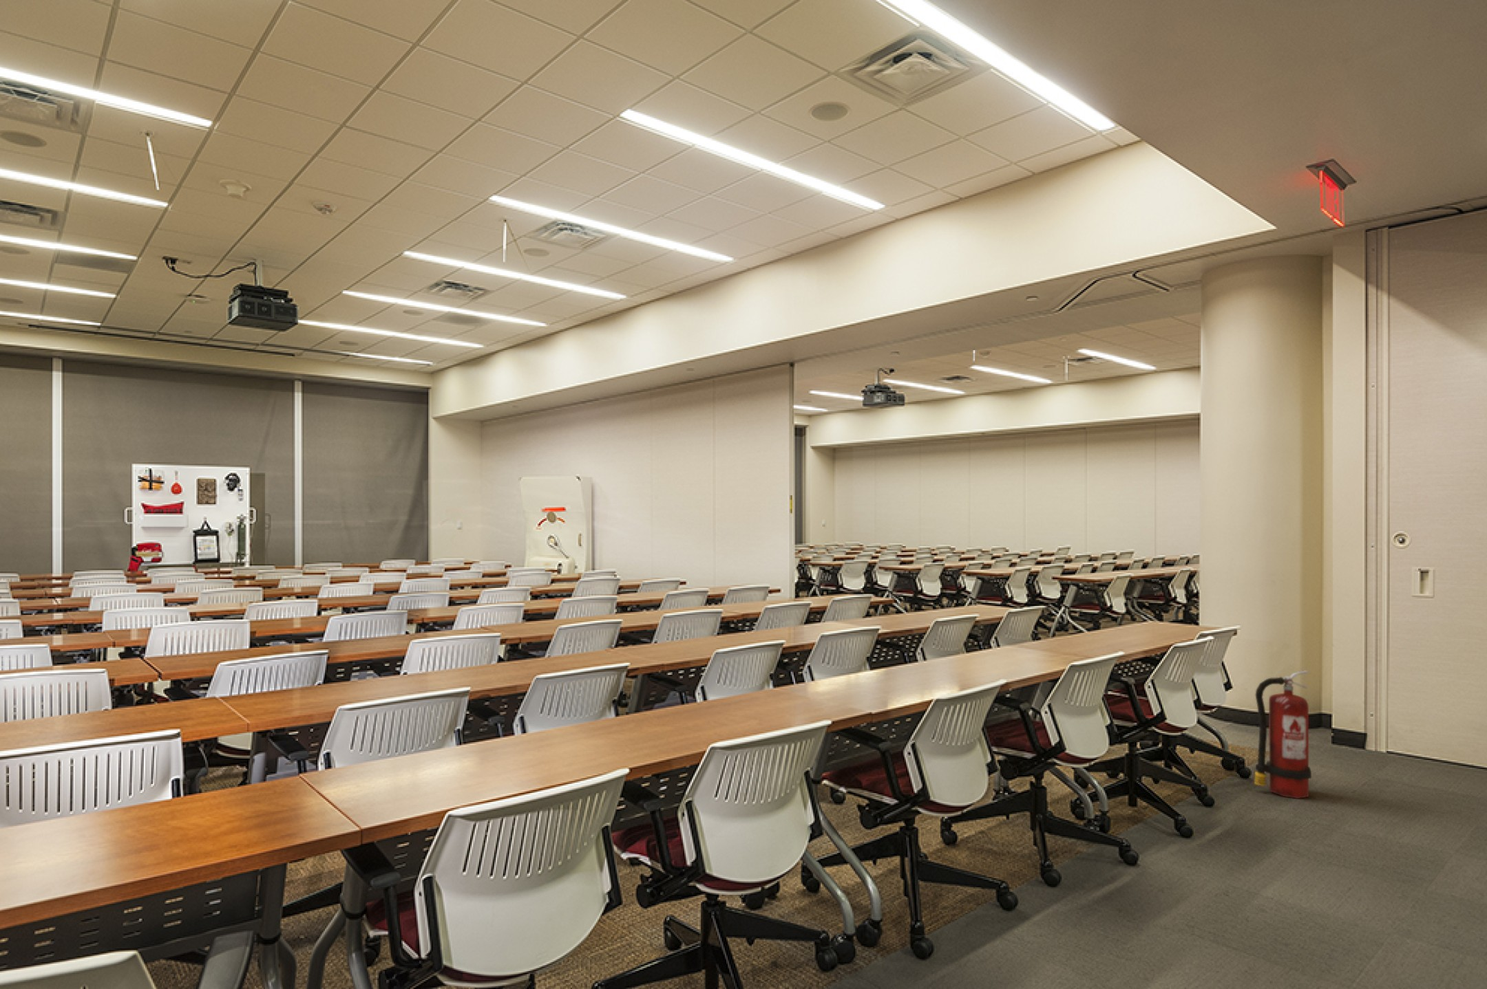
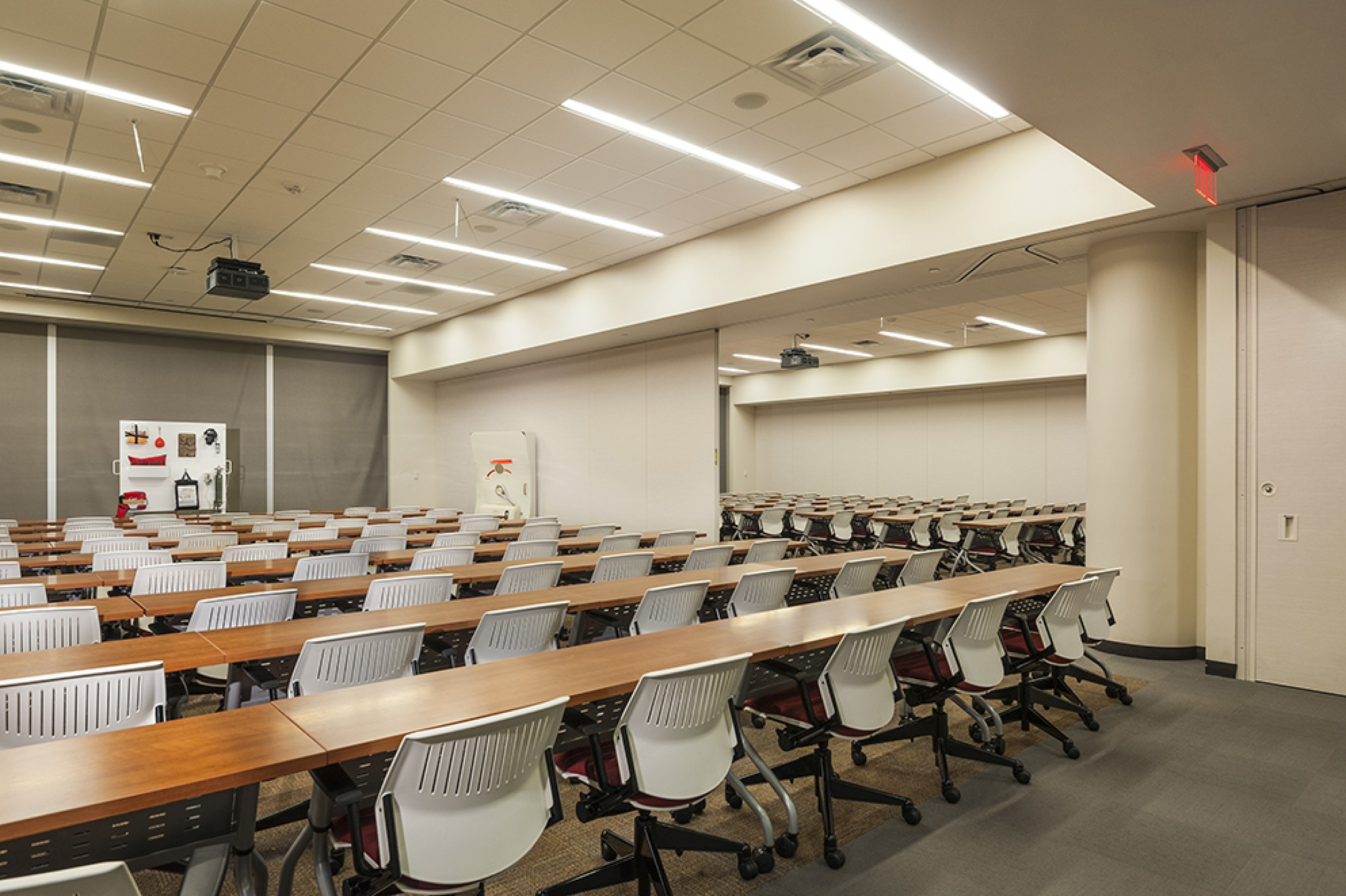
- fire extinguisher (1282, 731)
